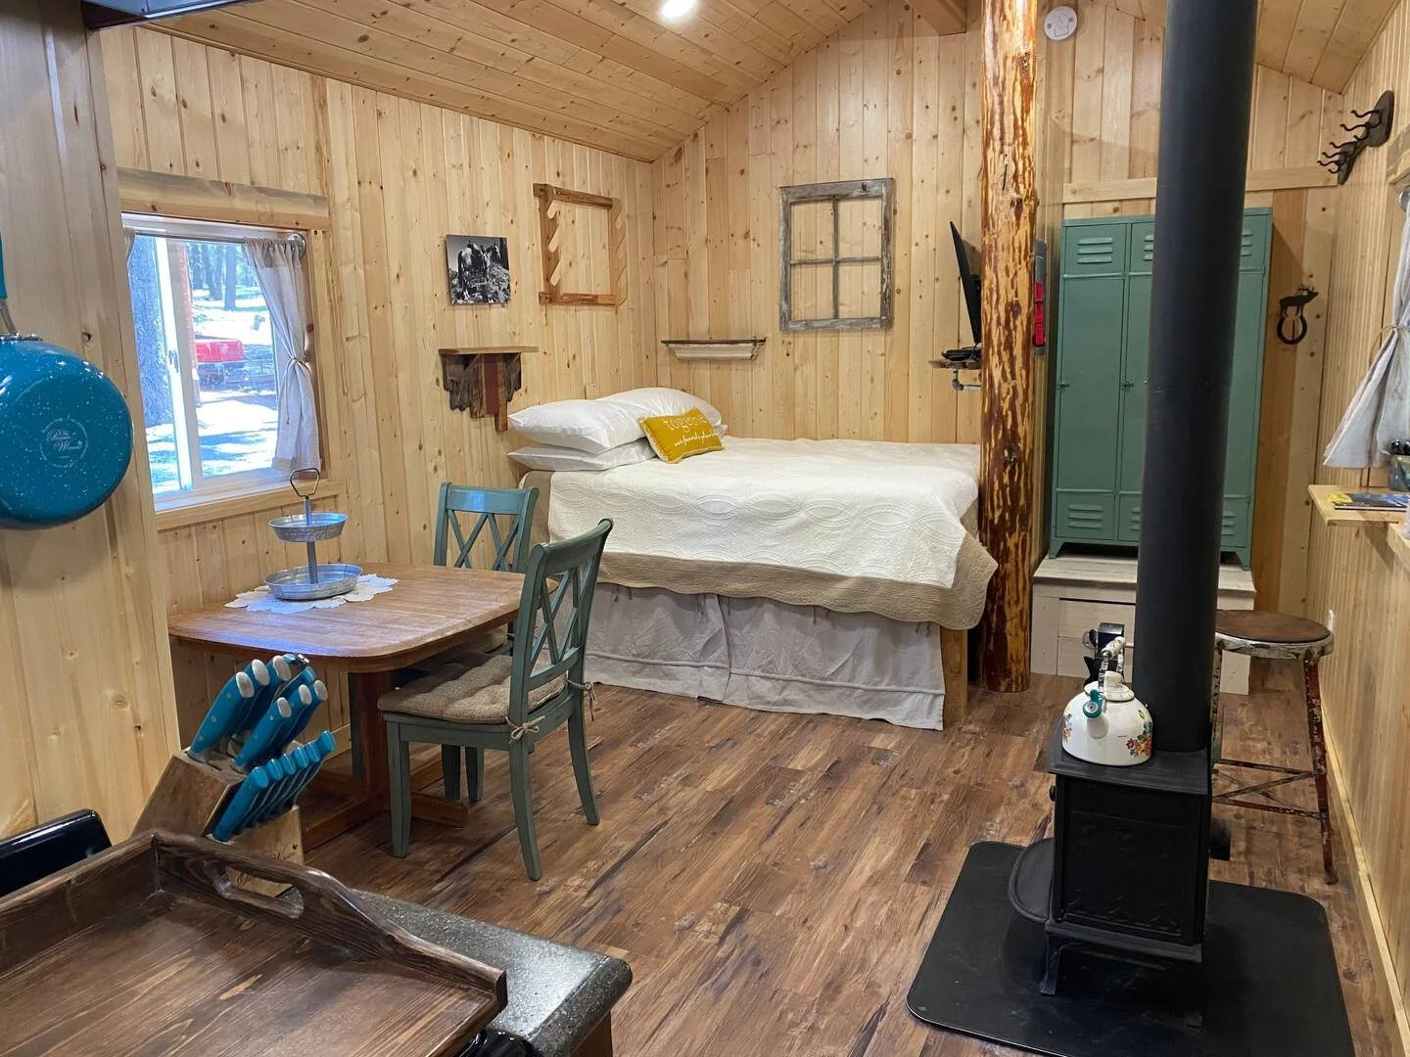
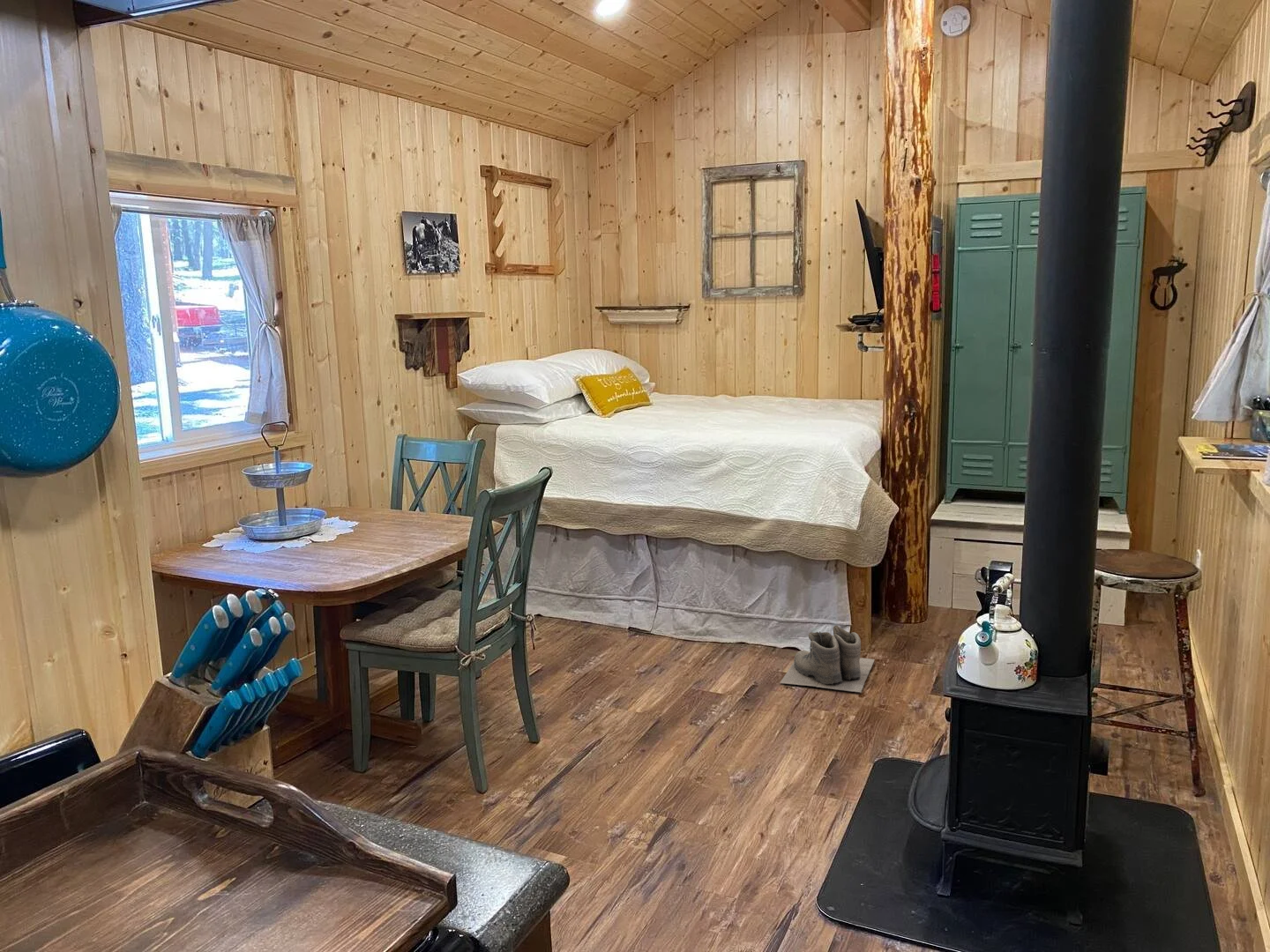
+ boots (829, 649)
